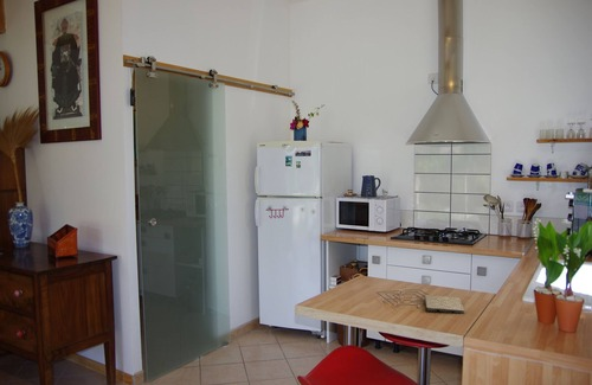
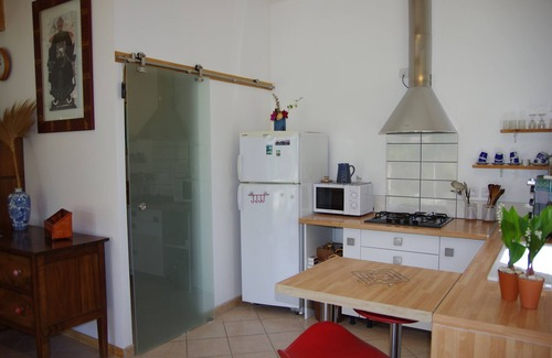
- cutting board (443, 303)
